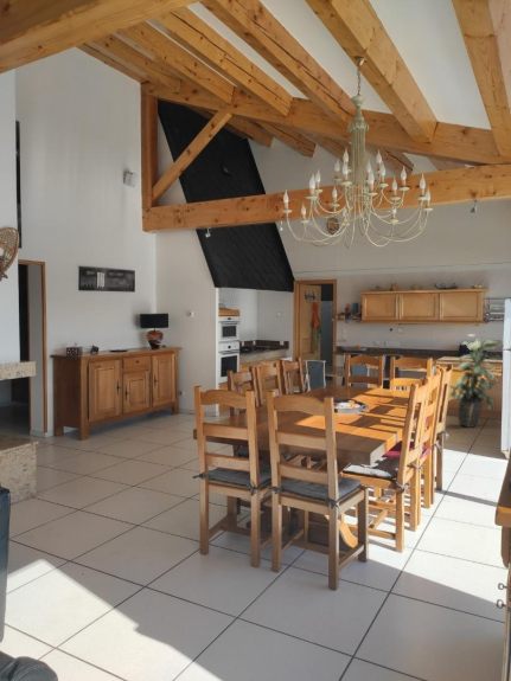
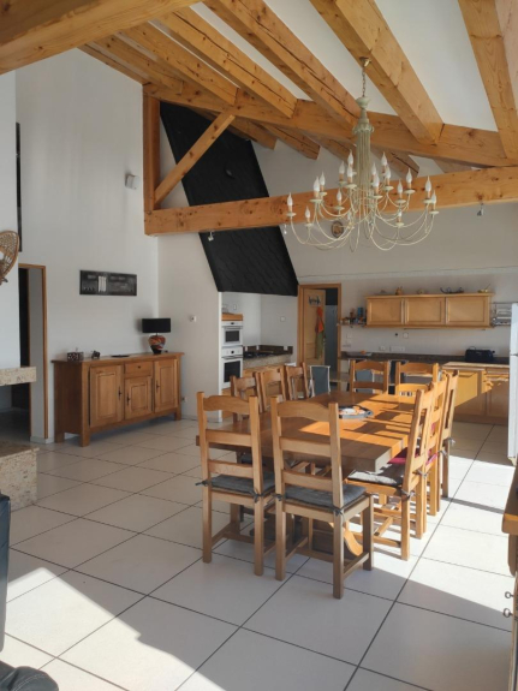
- indoor plant (474, 380)
